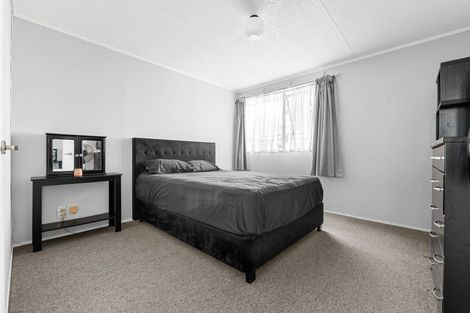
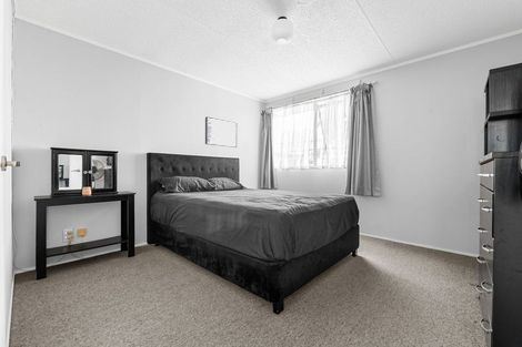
+ wall art (221, 132)
